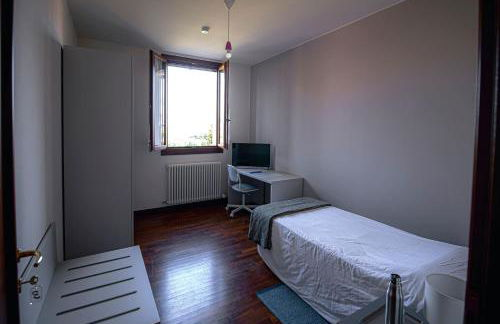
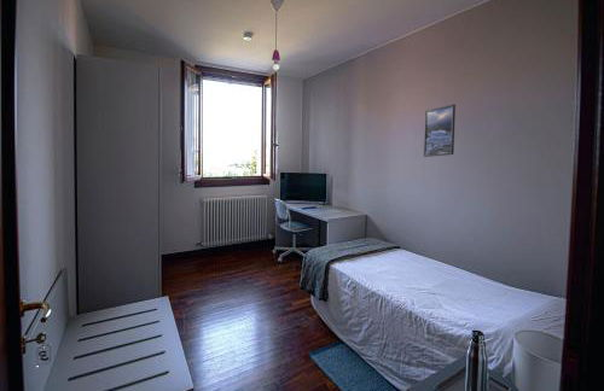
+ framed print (439, 132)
